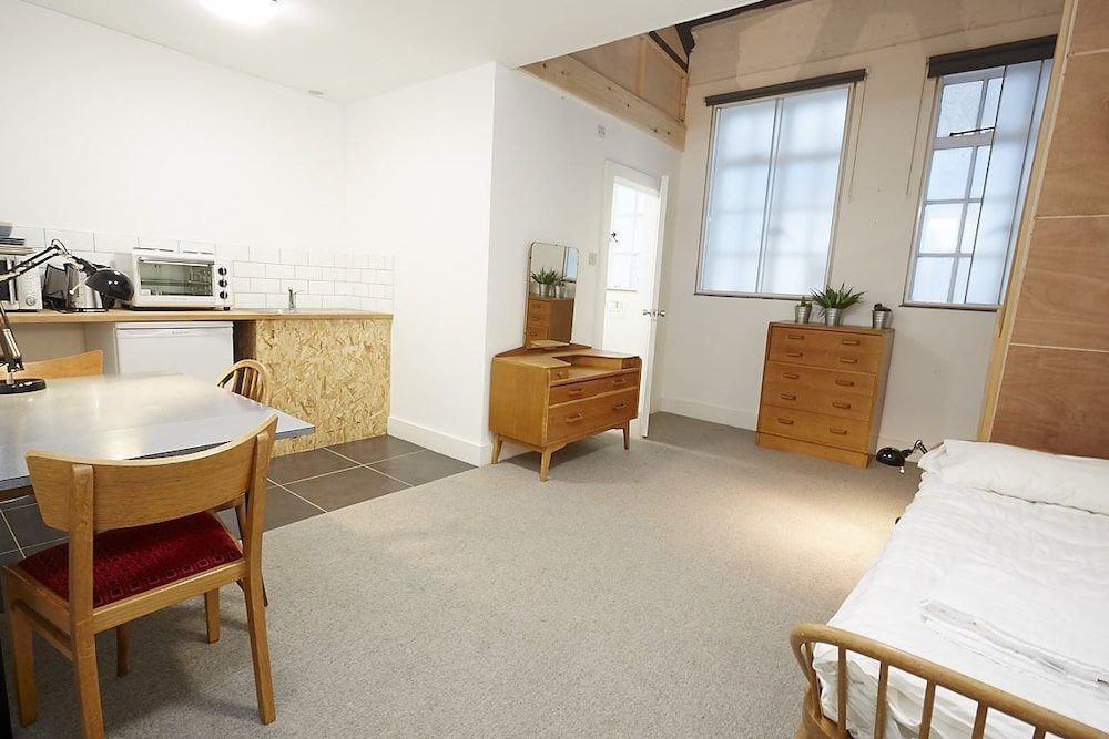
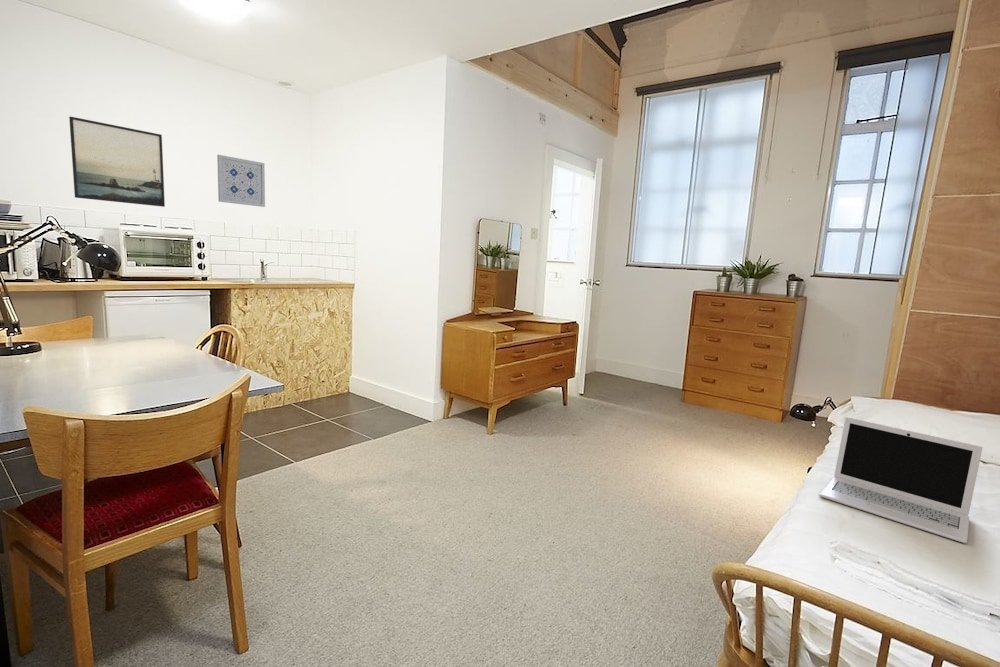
+ wall art (242, 181)
+ laptop (898, 472)
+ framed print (120, 164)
